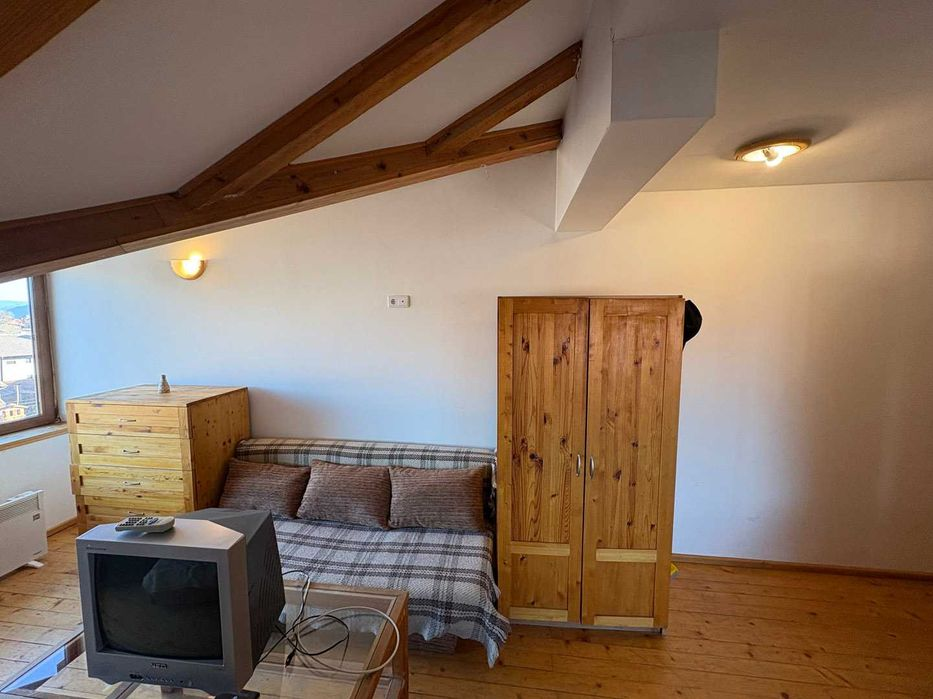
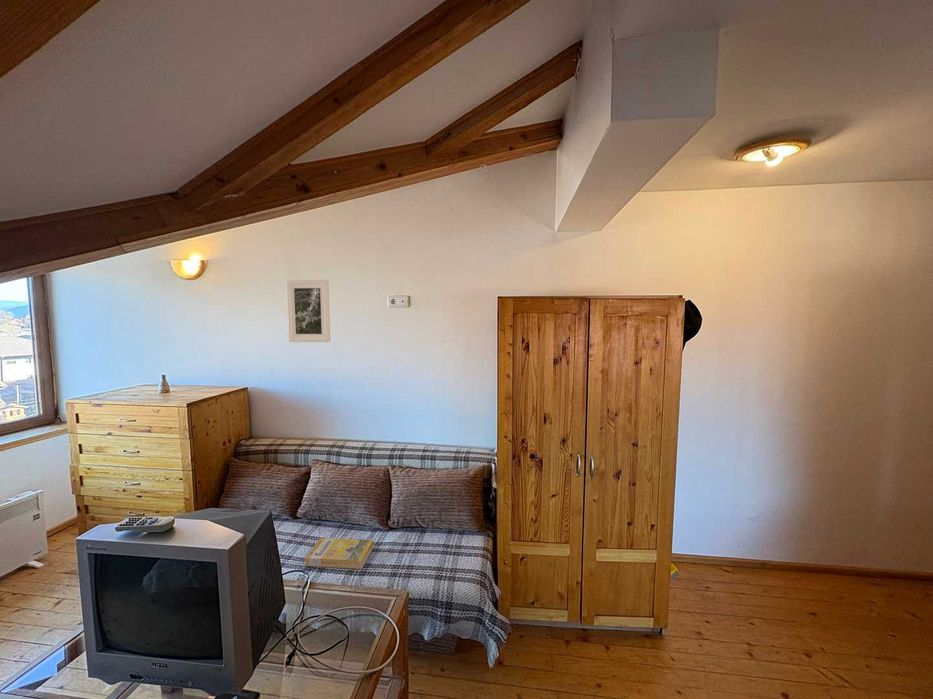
+ book (340, 552)
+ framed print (308, 311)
